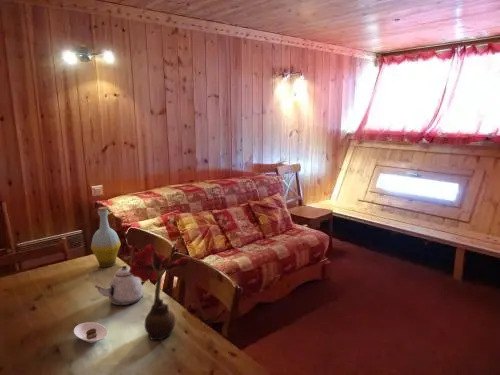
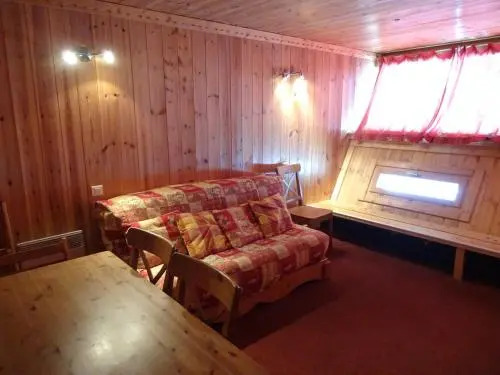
- teapot (122, 283)
- flower (158, 286)
- saucer (91, 333)
- bottle (105, 236)
